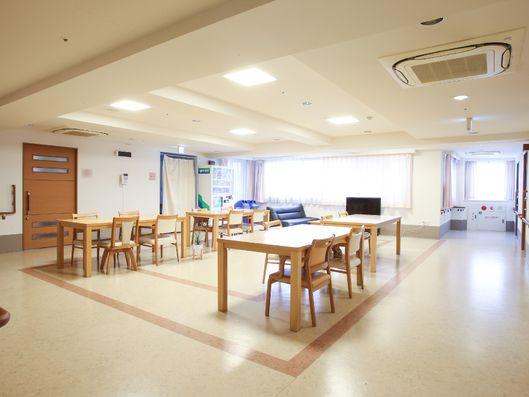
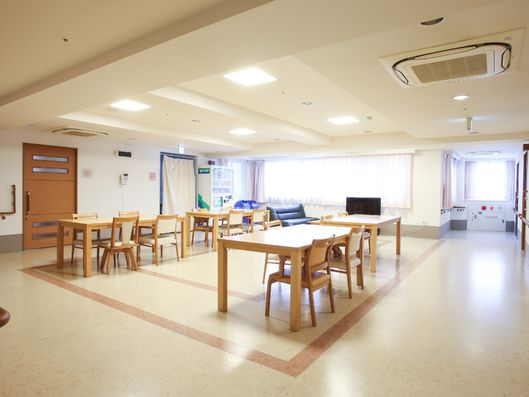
- house plant (197, 239)
